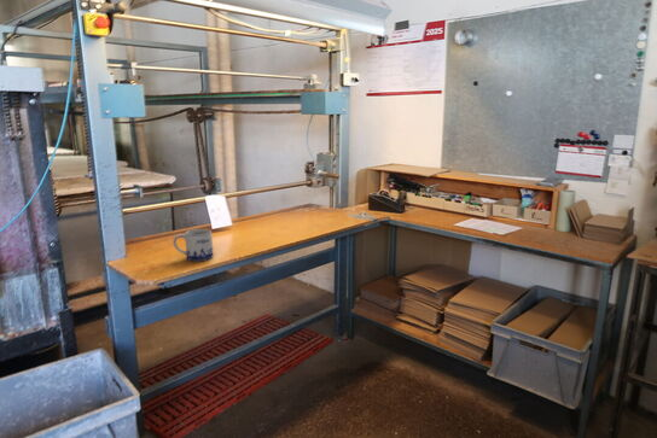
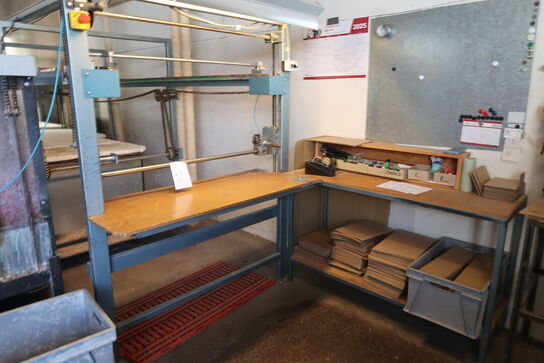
- mug (194, 245)
